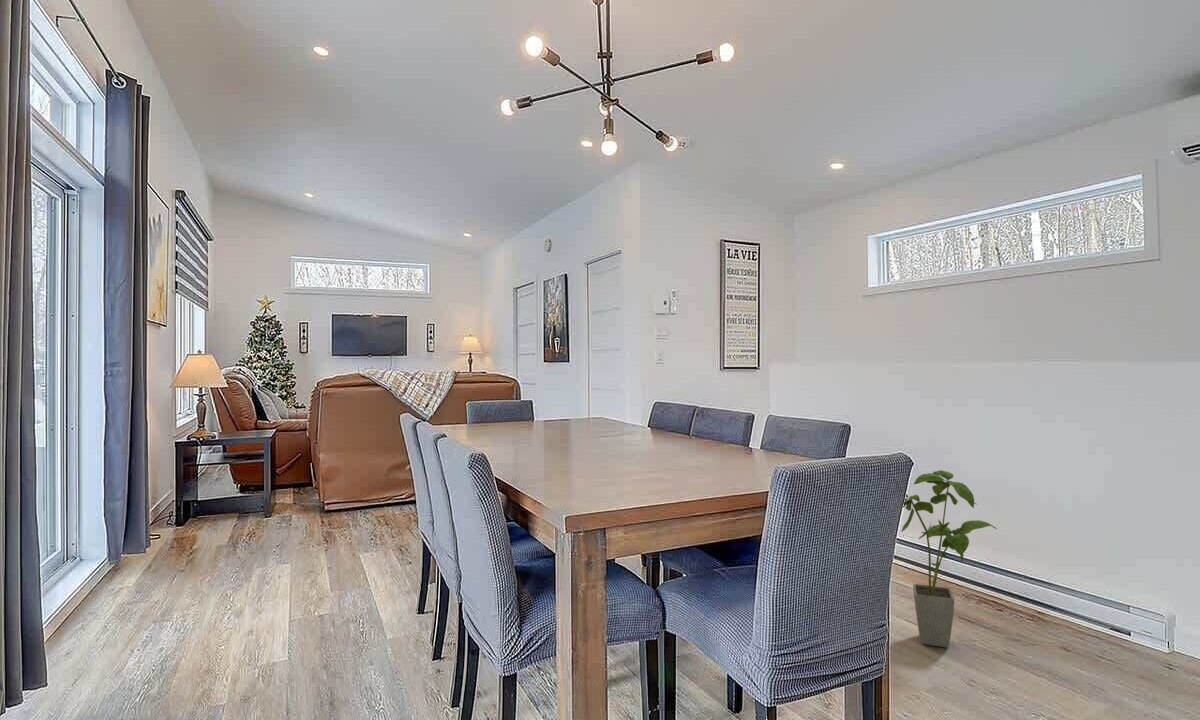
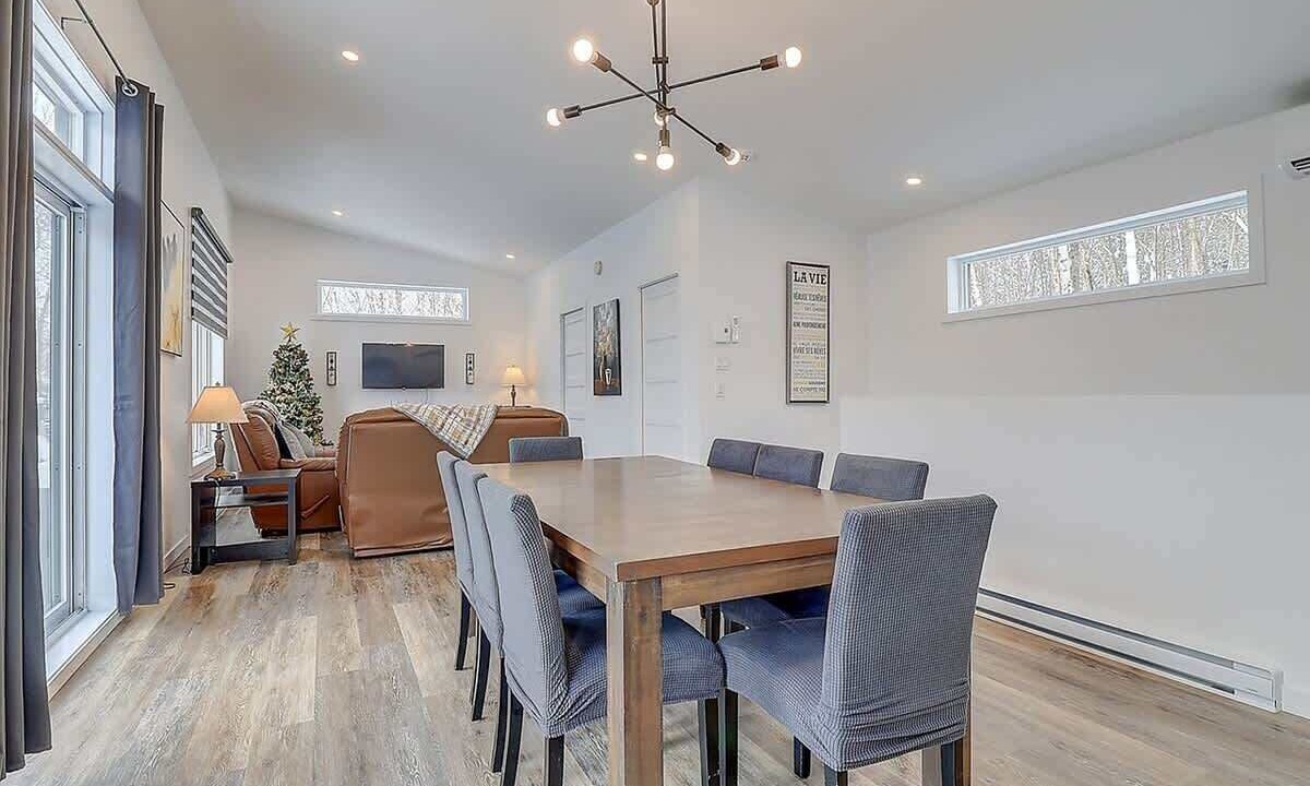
- house plant (945, 557)
